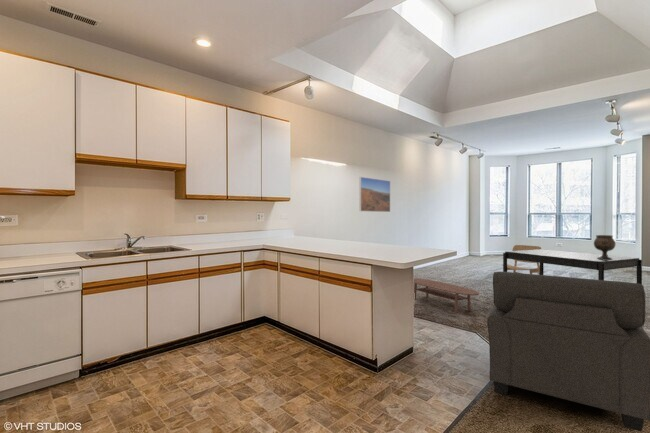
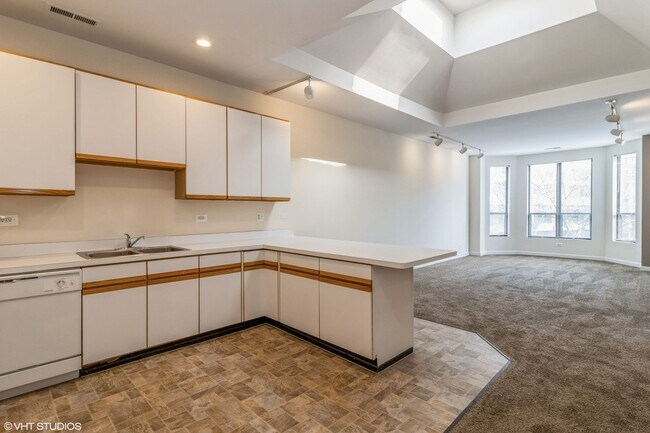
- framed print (375, 195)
- coffee table (440, 294)
- dining table (570, 266)
- chair (522, 269)
- goblet (604, 247)
- chair (559, 329)
